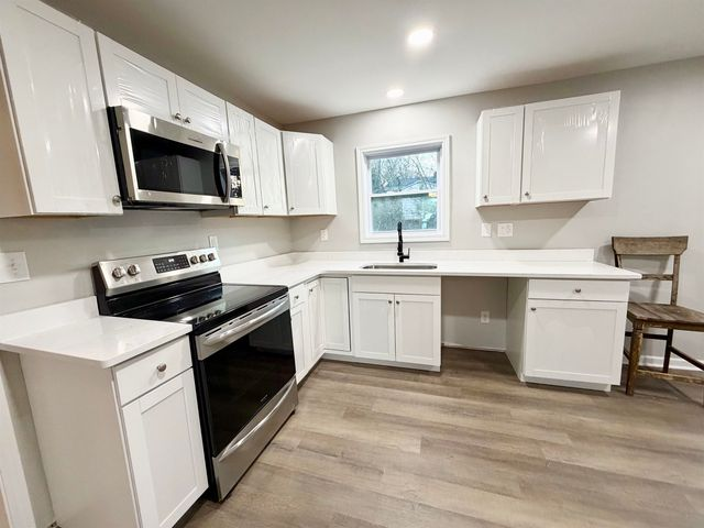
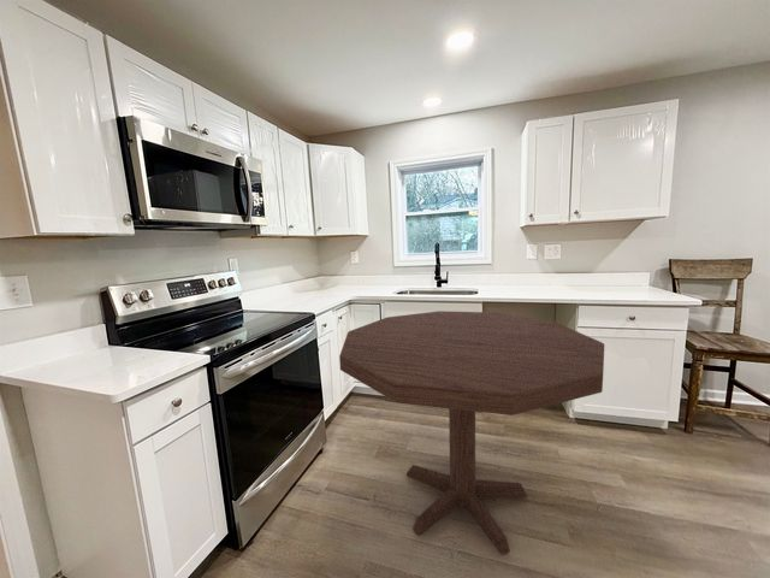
+ dining table (462, 419)
